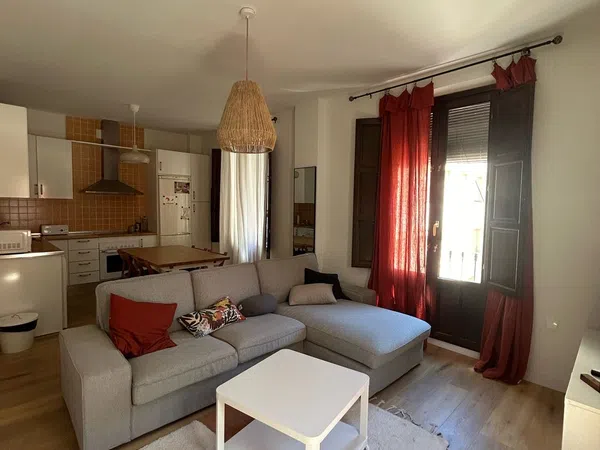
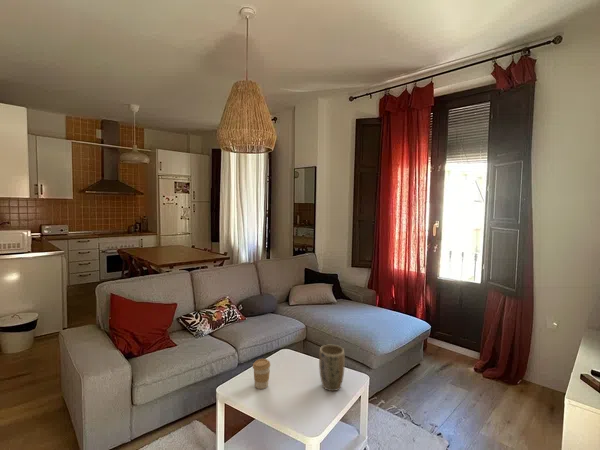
+ plant pot (331, 367)
+ coffee cup (261, 373)
